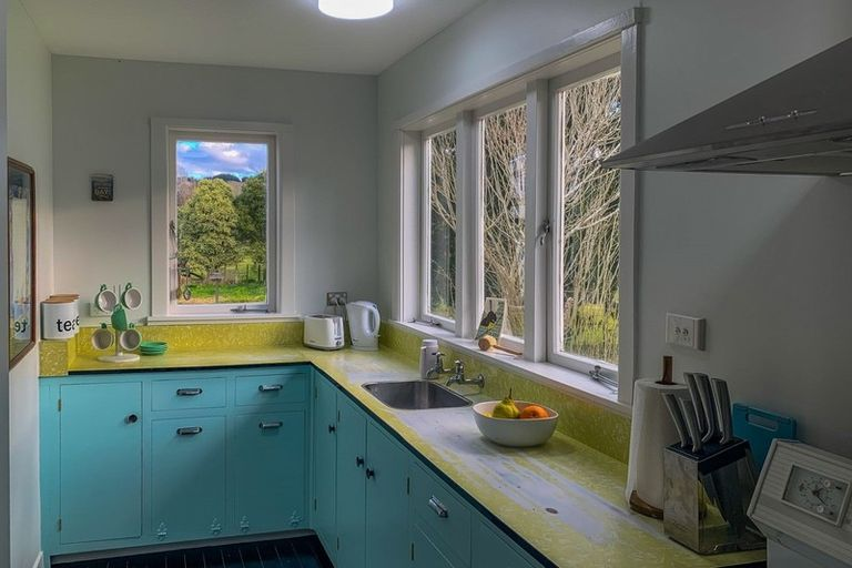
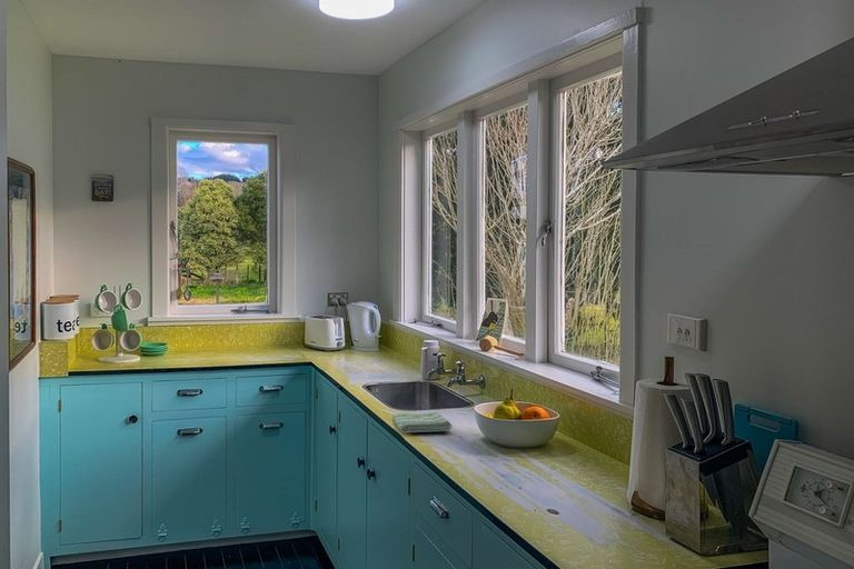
+ dish towel (420, 420)
